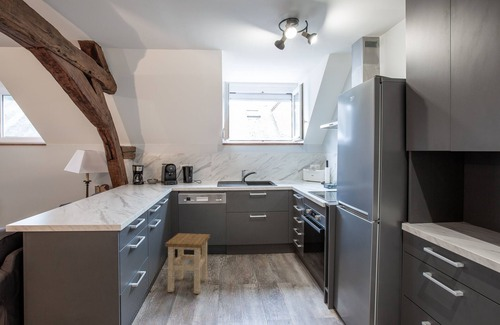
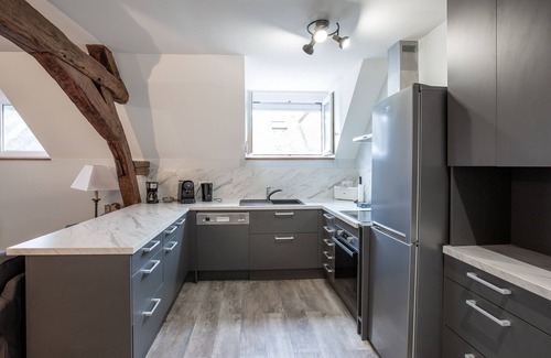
- stool (188, 259)
